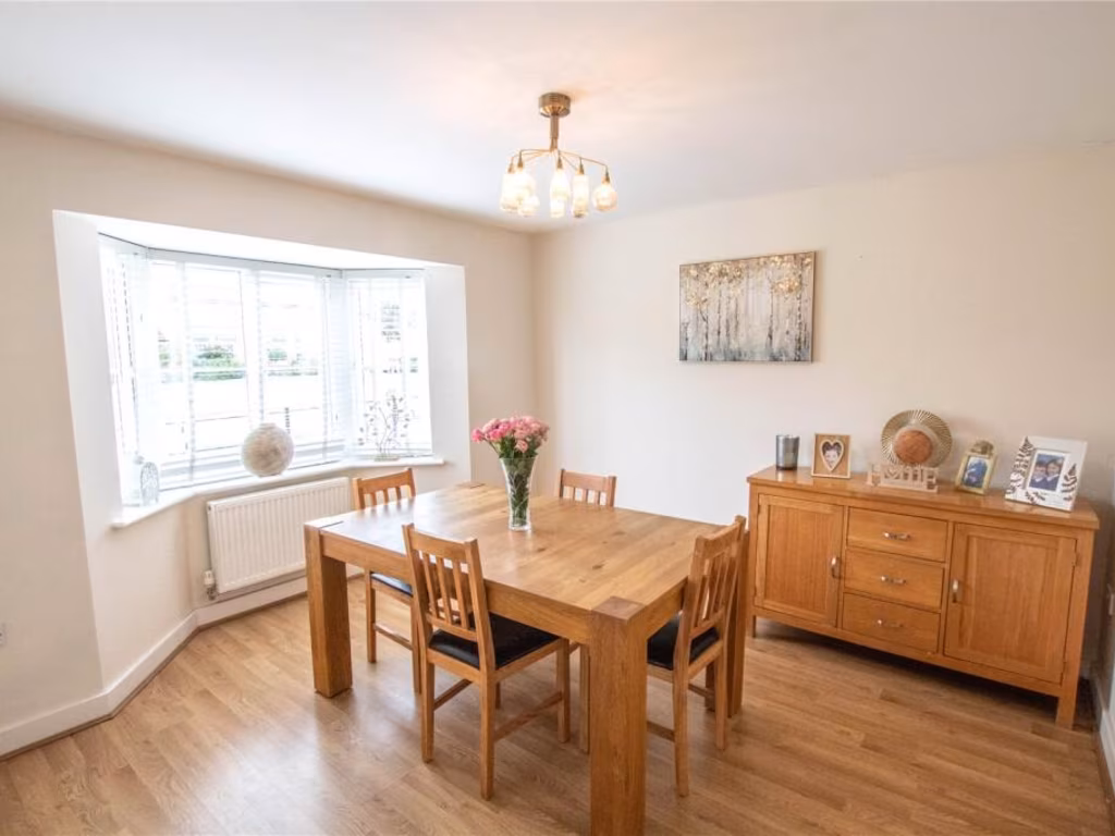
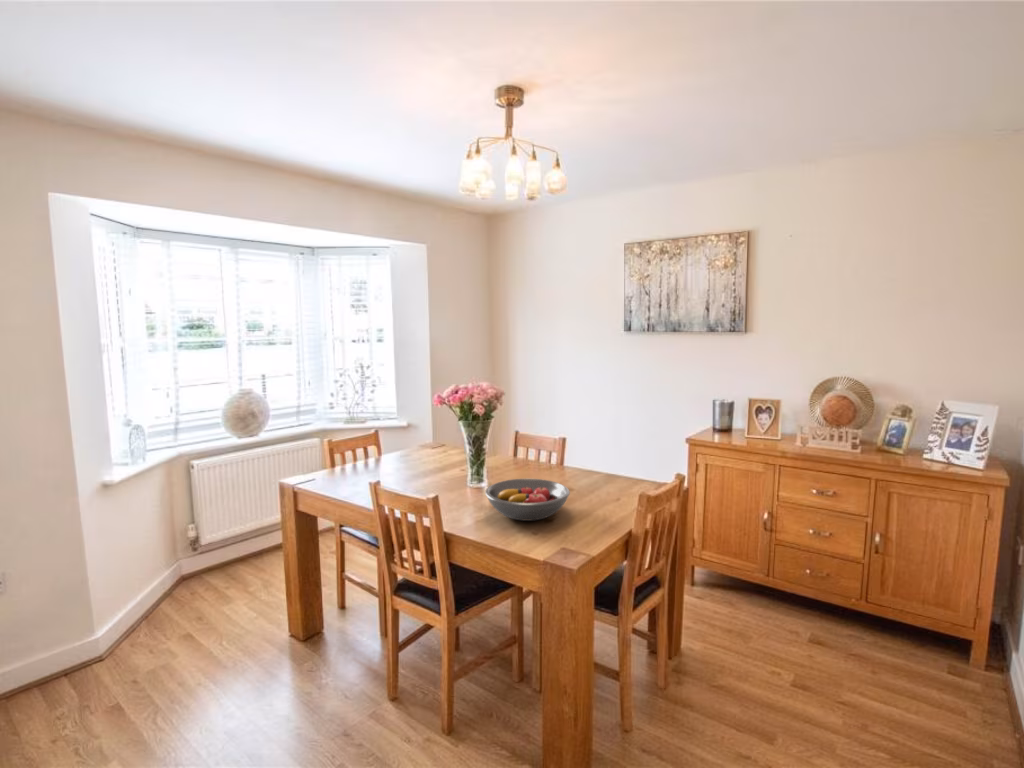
+ fruit bowl (527, 499)
